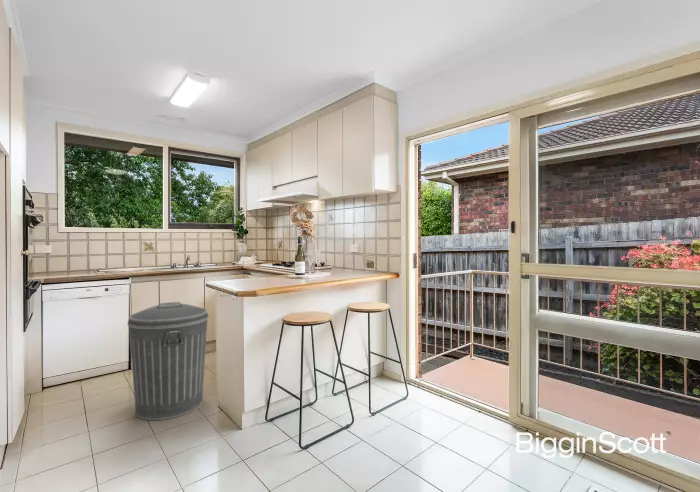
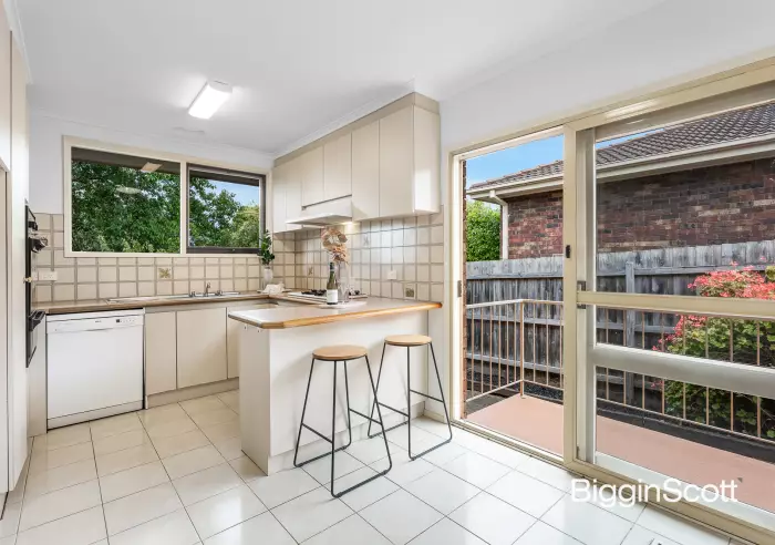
- trash can (170, 354)
